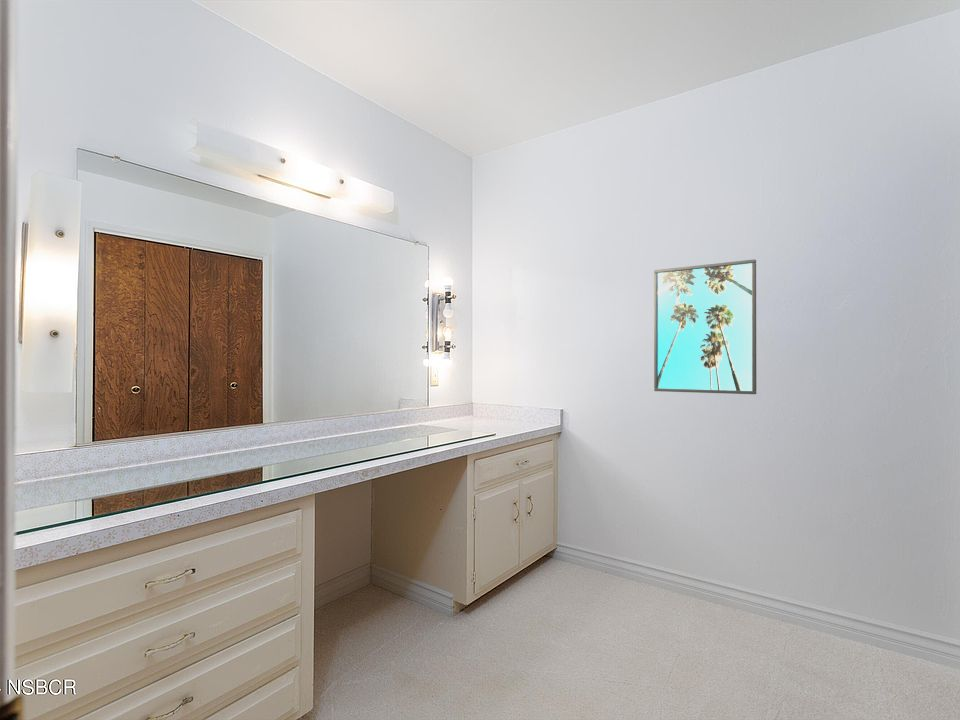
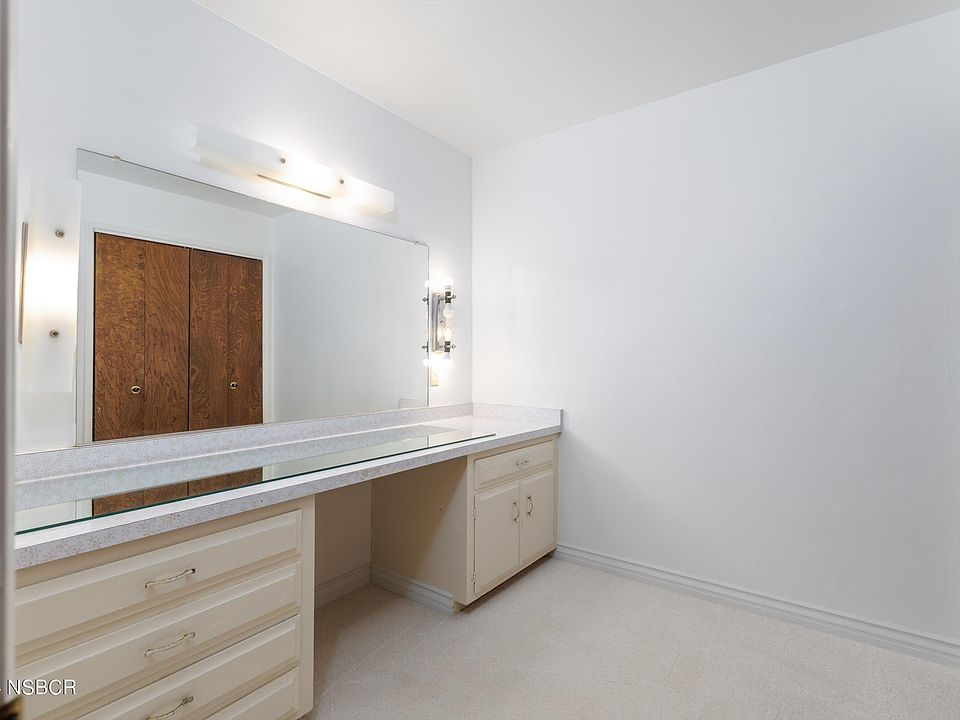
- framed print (702, 328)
